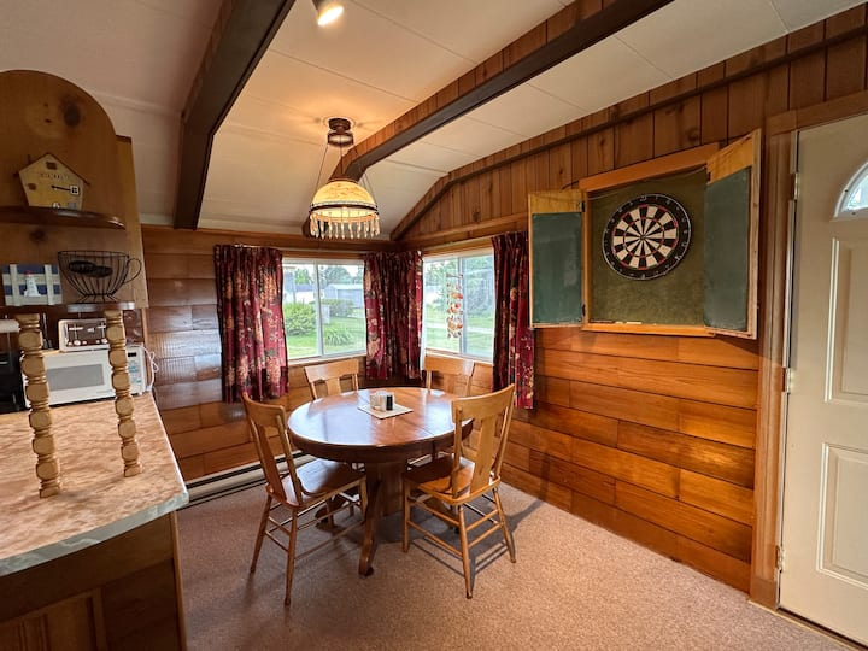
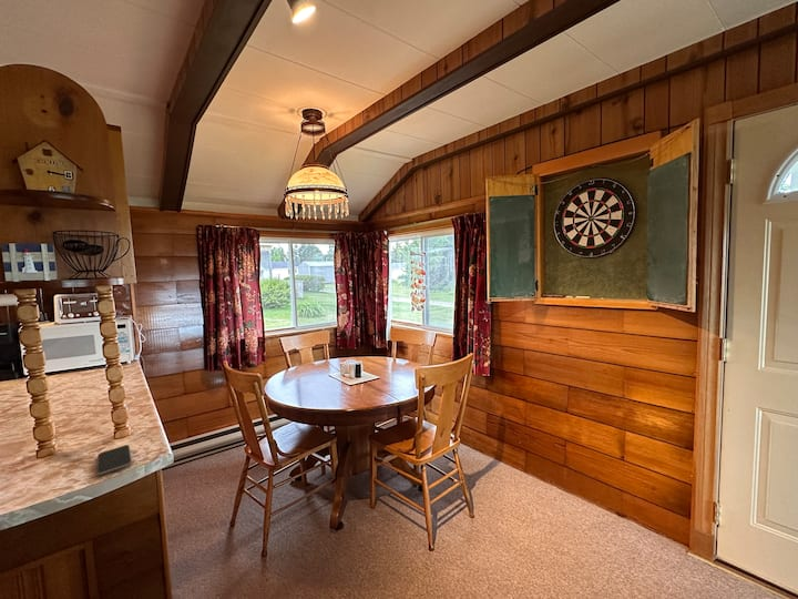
+ smartphone (114, 458)
